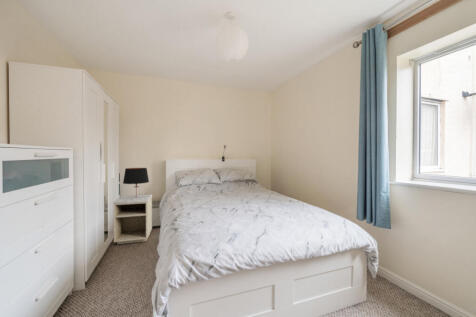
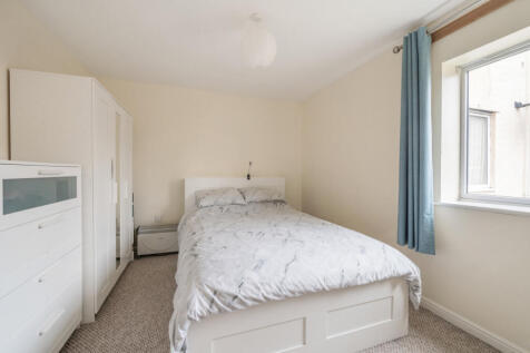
- table lamp (136, 182)
- nightstand (134, 218)
